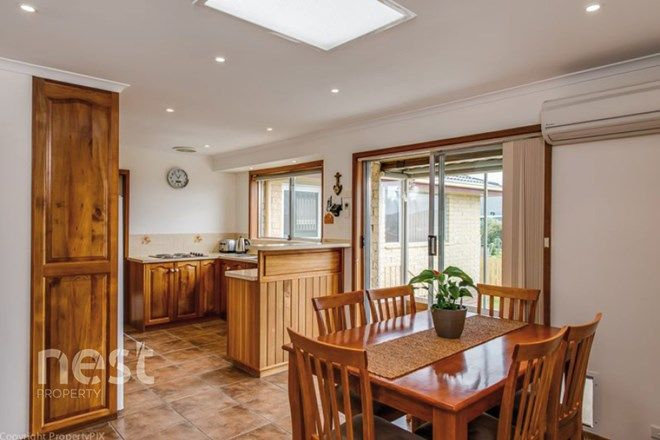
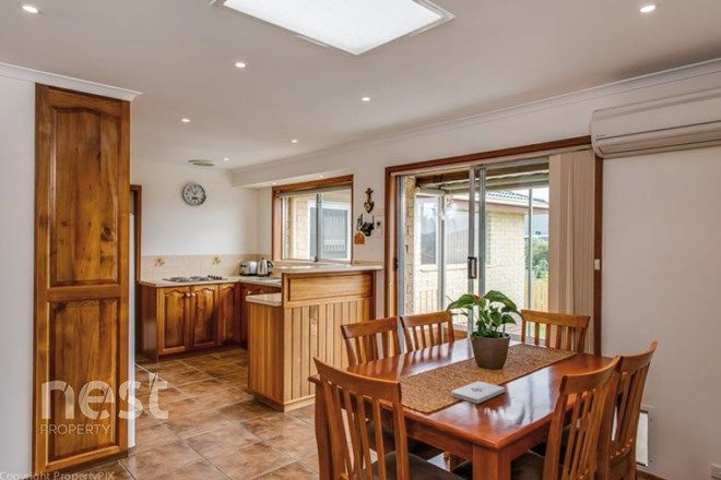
+ notepad (477, 391)
